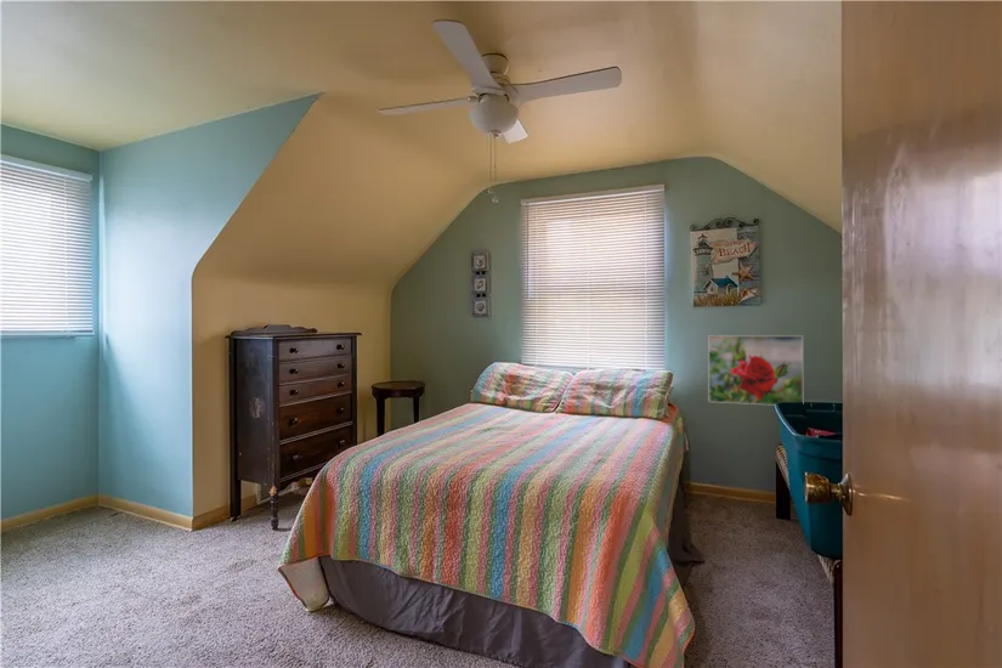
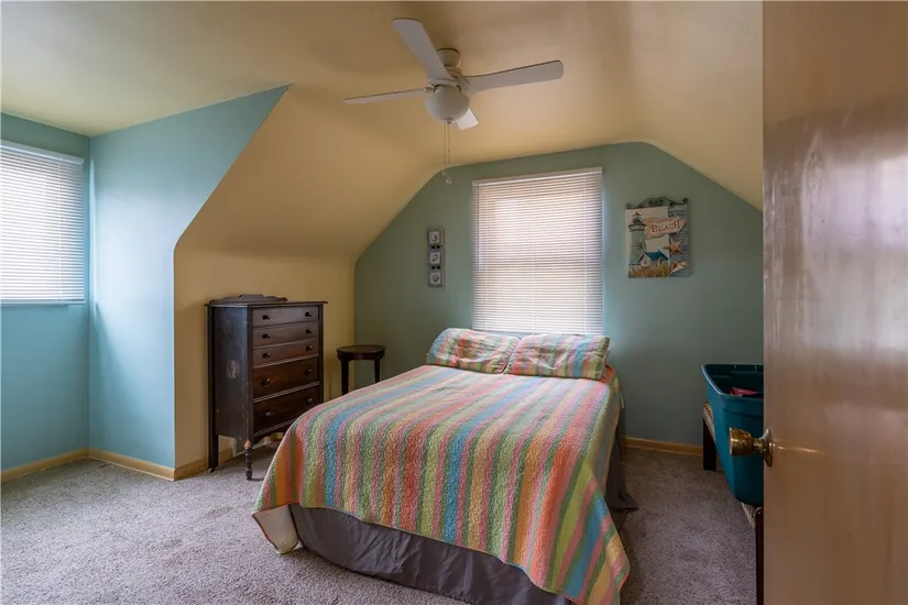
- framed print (753, 369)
